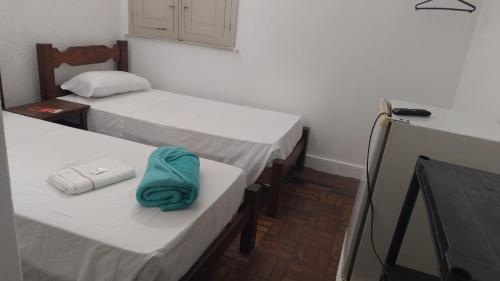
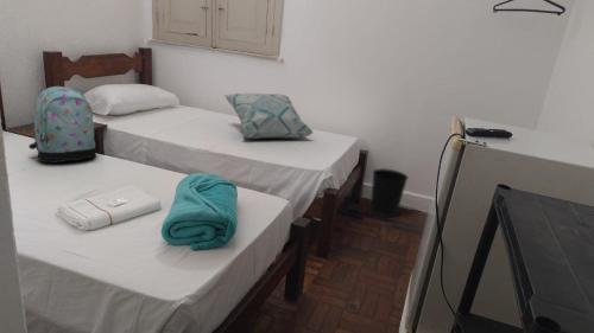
+ decorative pillow (266, 115)
+ backpack (67, 123)
+ wastebasket (386, 193)
